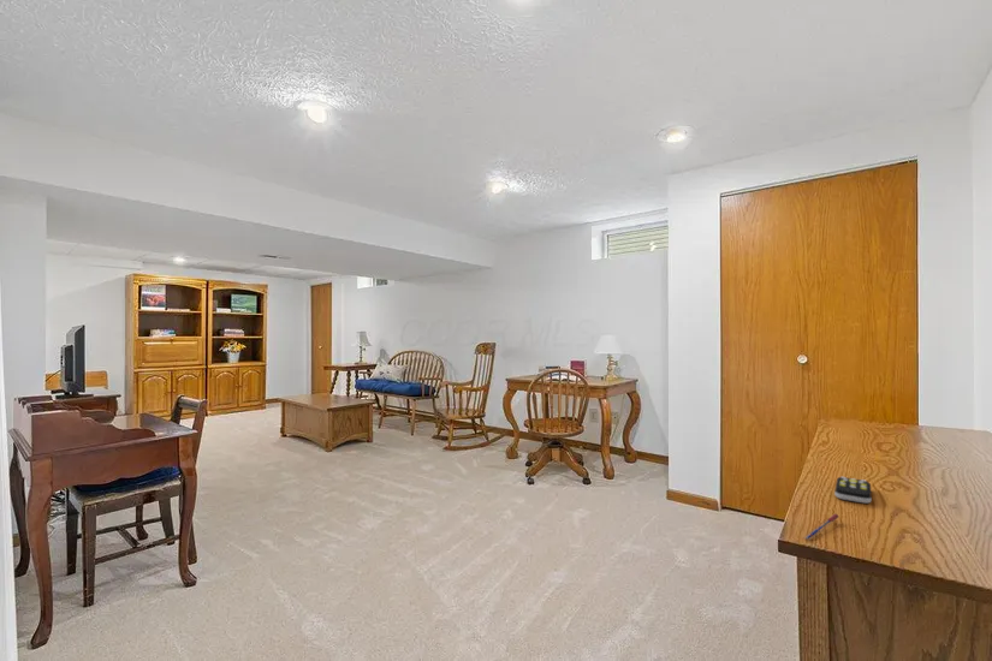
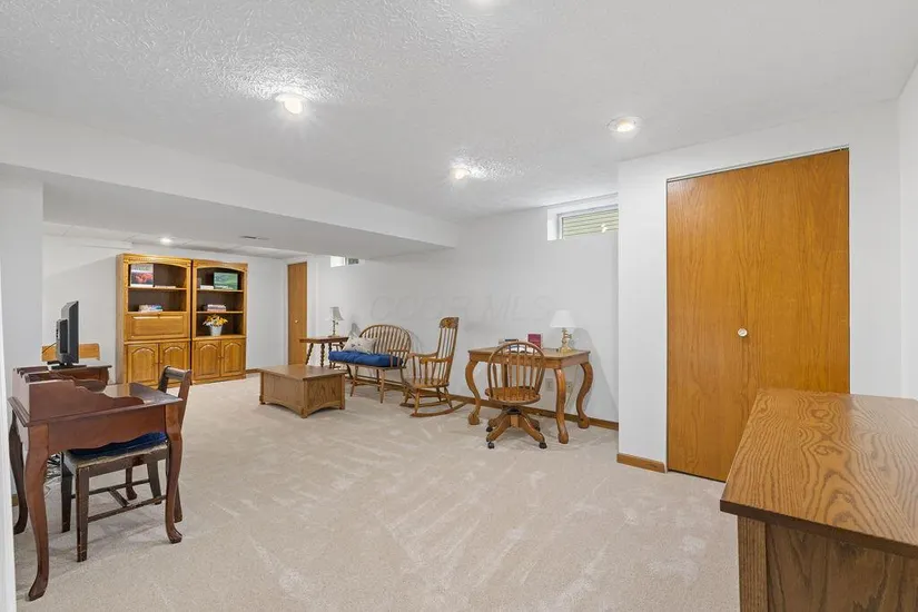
- pen (821, 525)
- remote control (853, 488)
